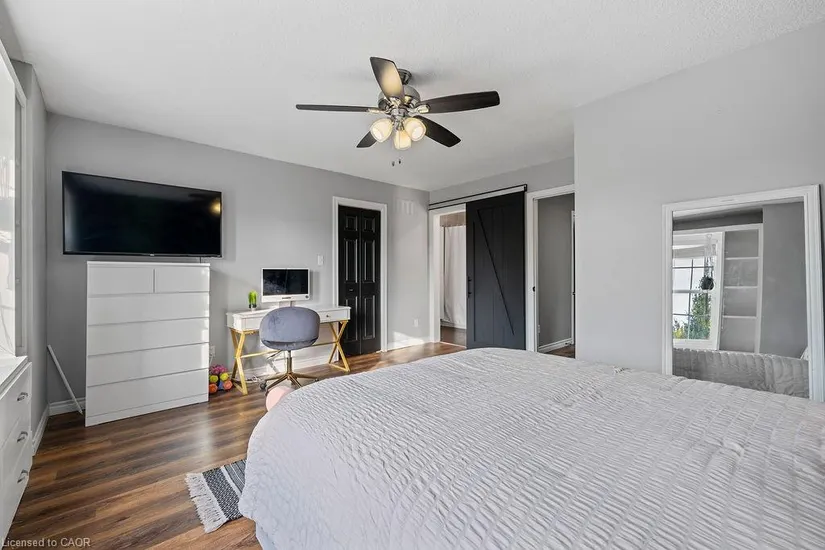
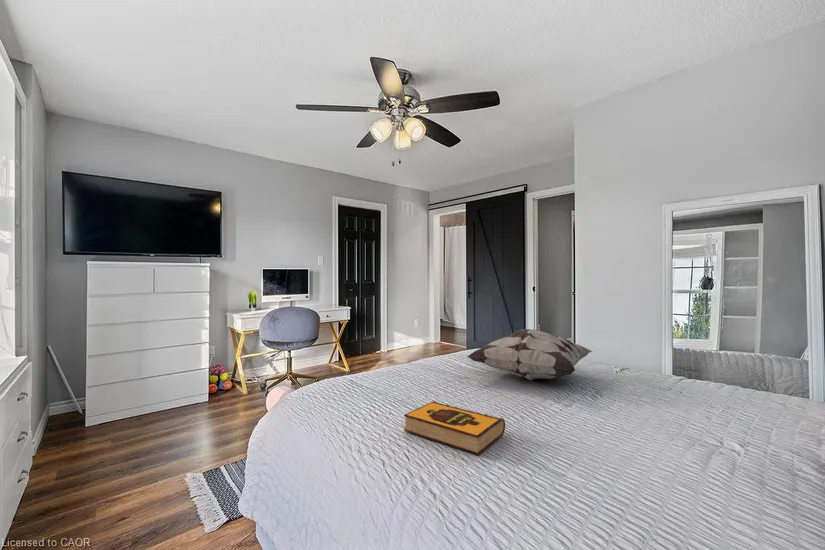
+ hardback book (454, 423)
+ decorative pillow (530, 353)
